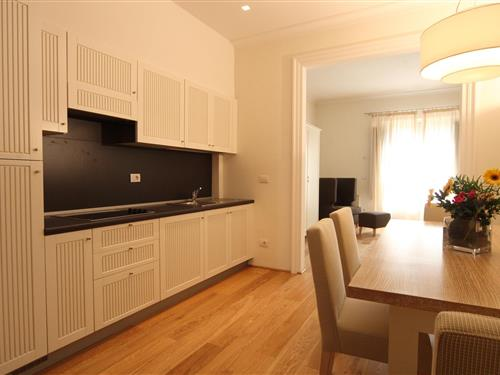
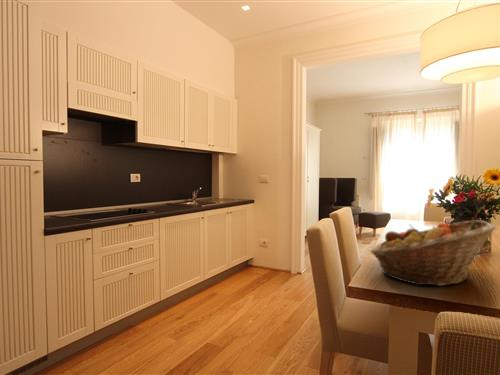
+ fruit basket (429, 246)
